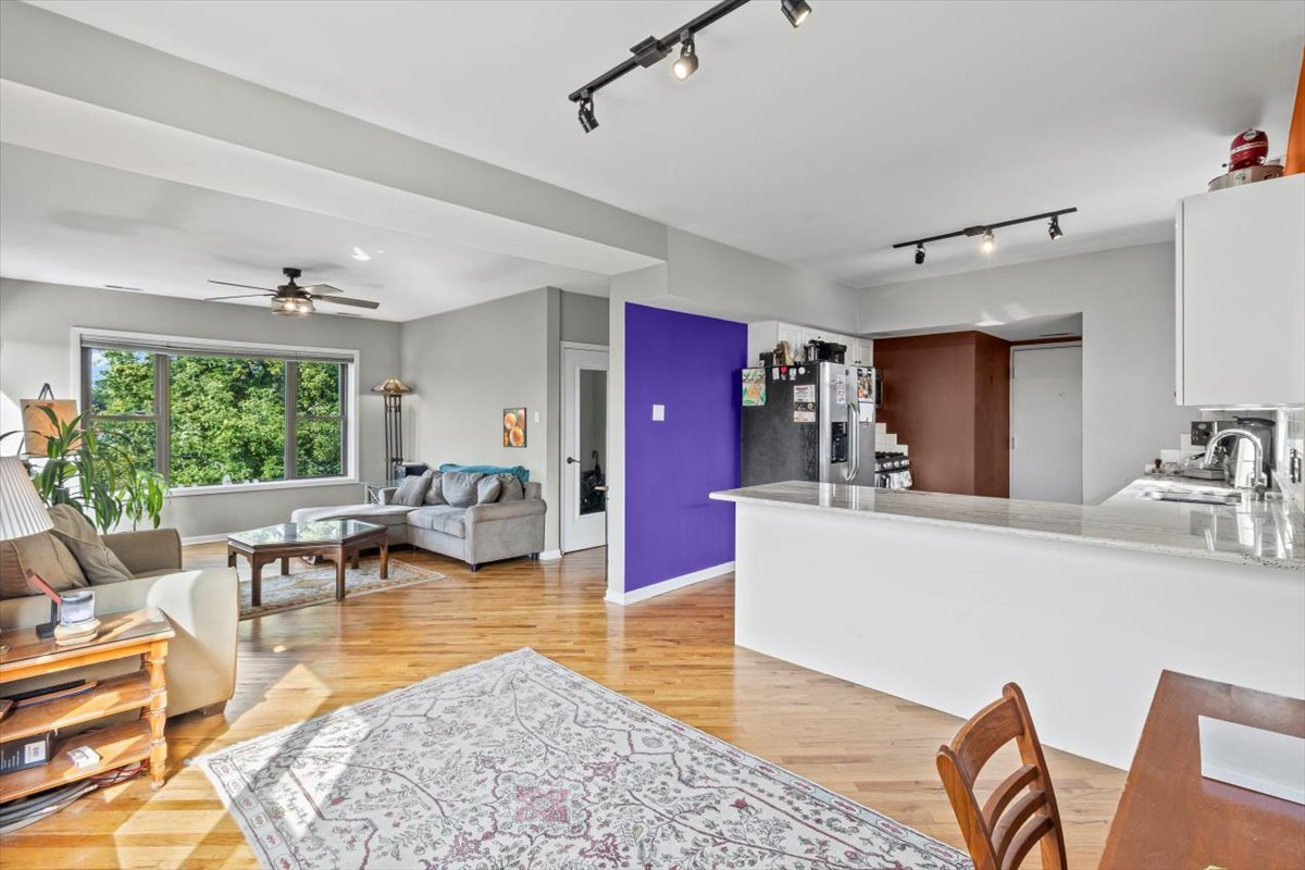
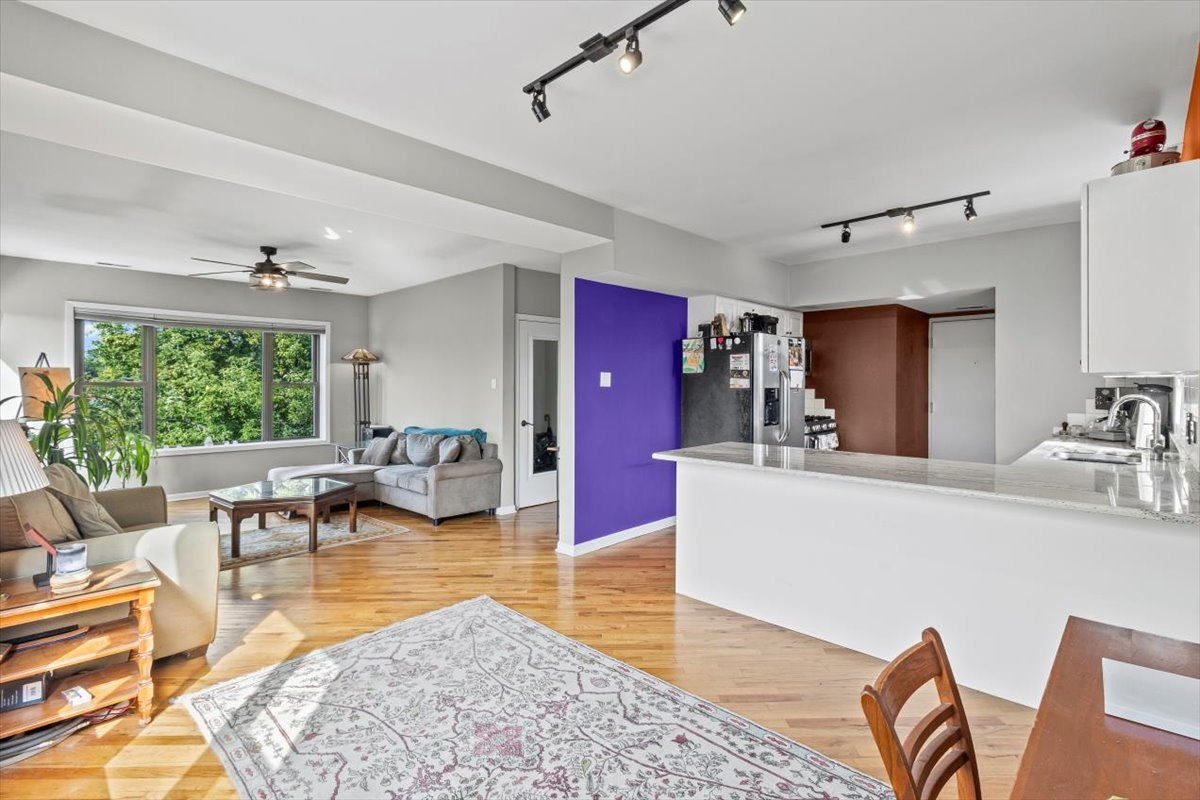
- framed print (514, 427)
